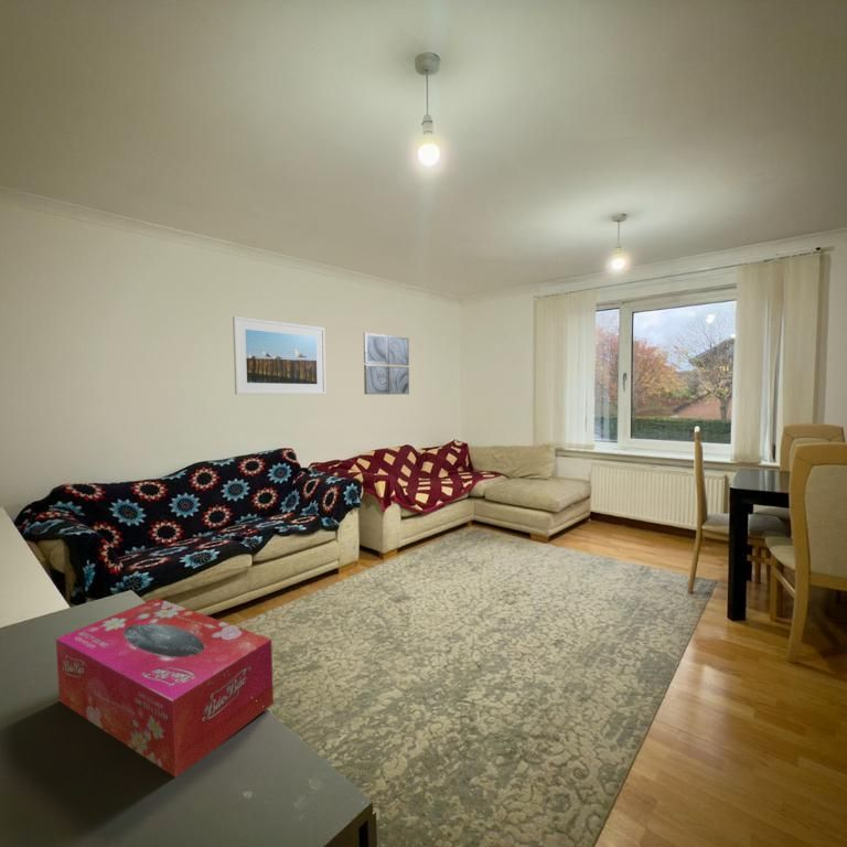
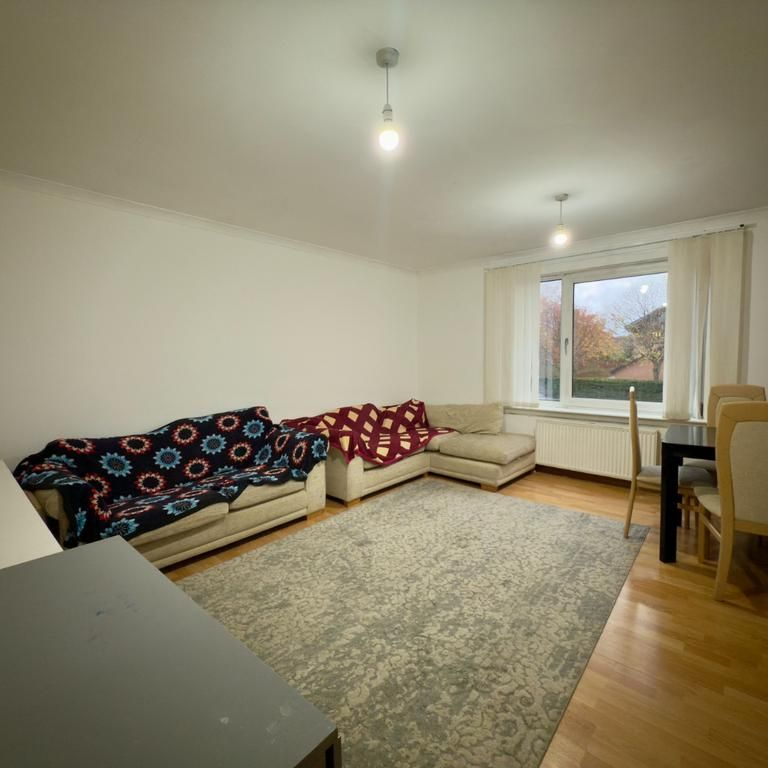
- wall art (388, 364)
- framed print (282, 358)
- tissue box (164, 671)
